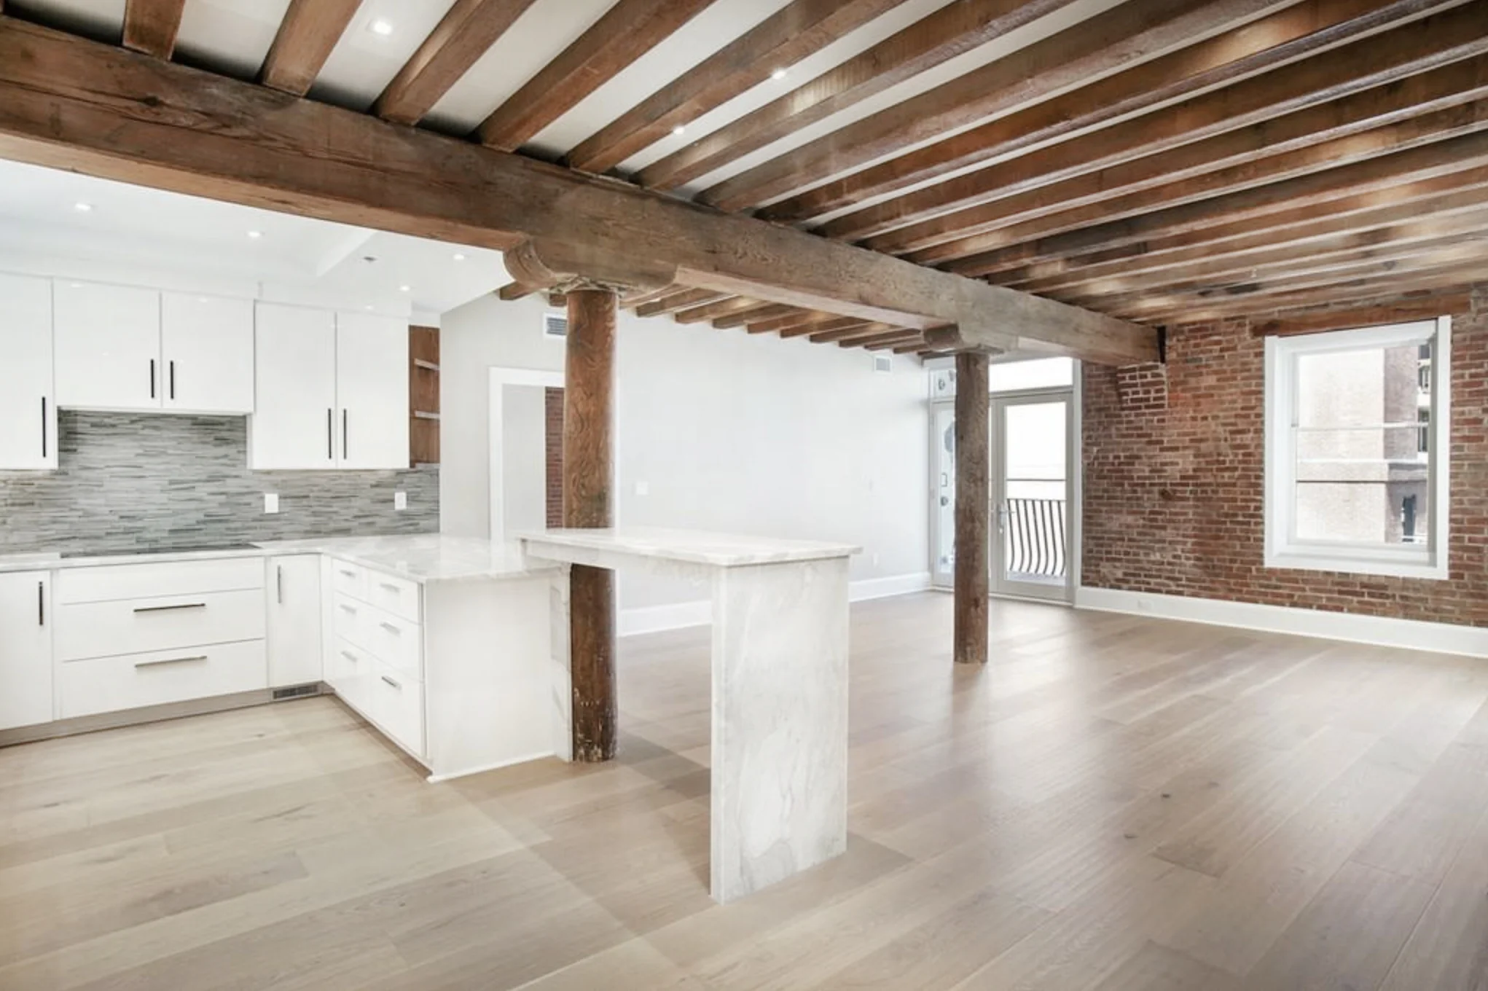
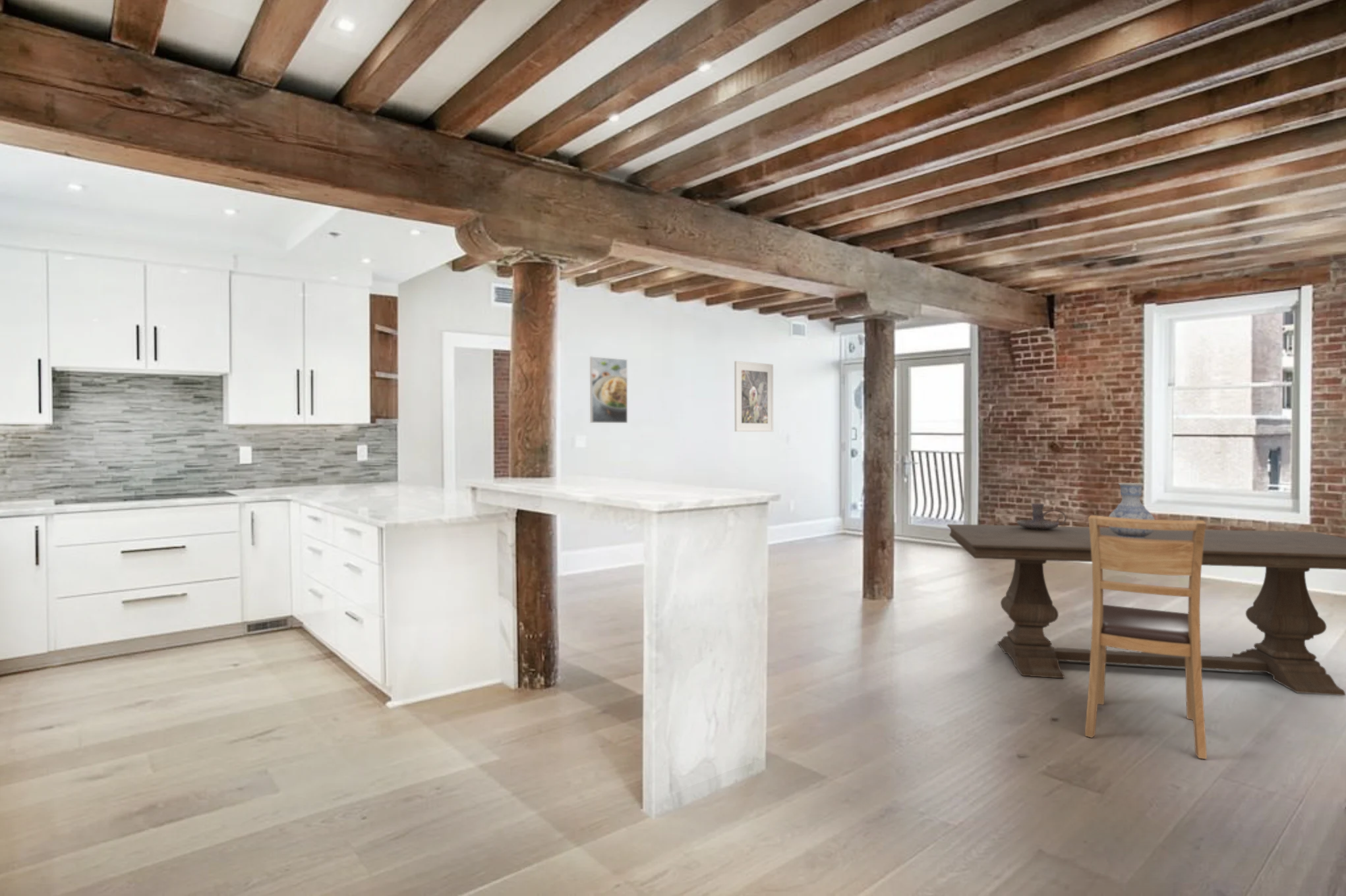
+ dining table (1146, 652)
+ vase (1131, 510)
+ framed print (754, 397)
+ chair (1144, 621)
+ candle holder (1042, 516)
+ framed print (608, 390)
